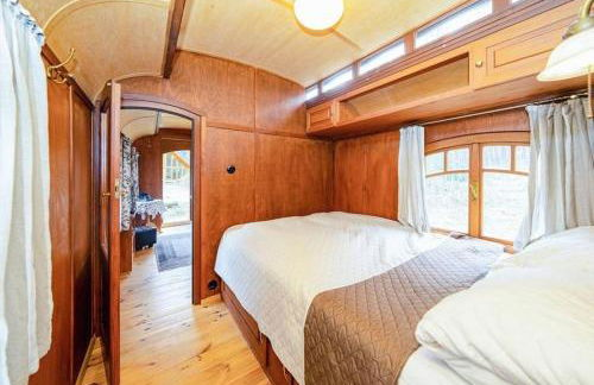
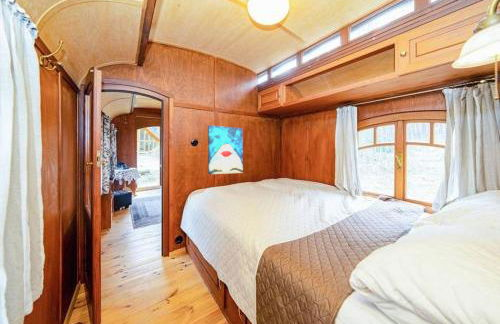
+ wall art (226, 150)
